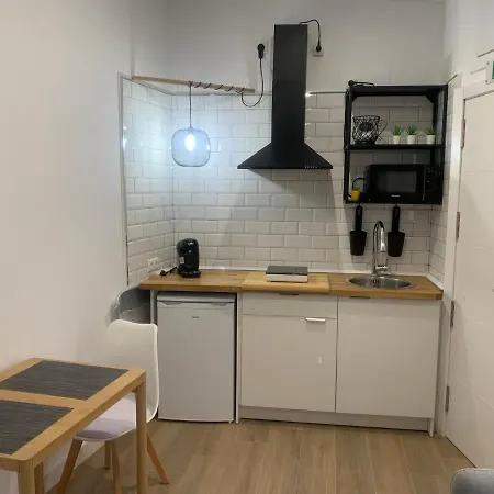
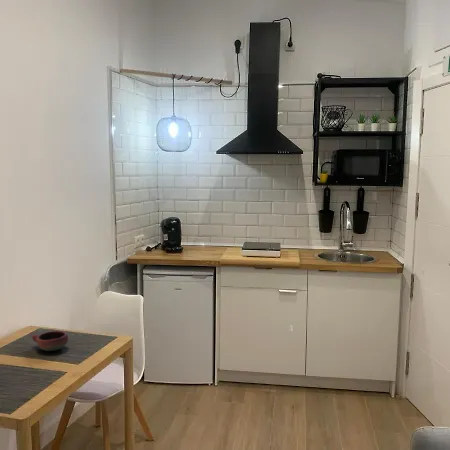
+ bowl (49, 342)
